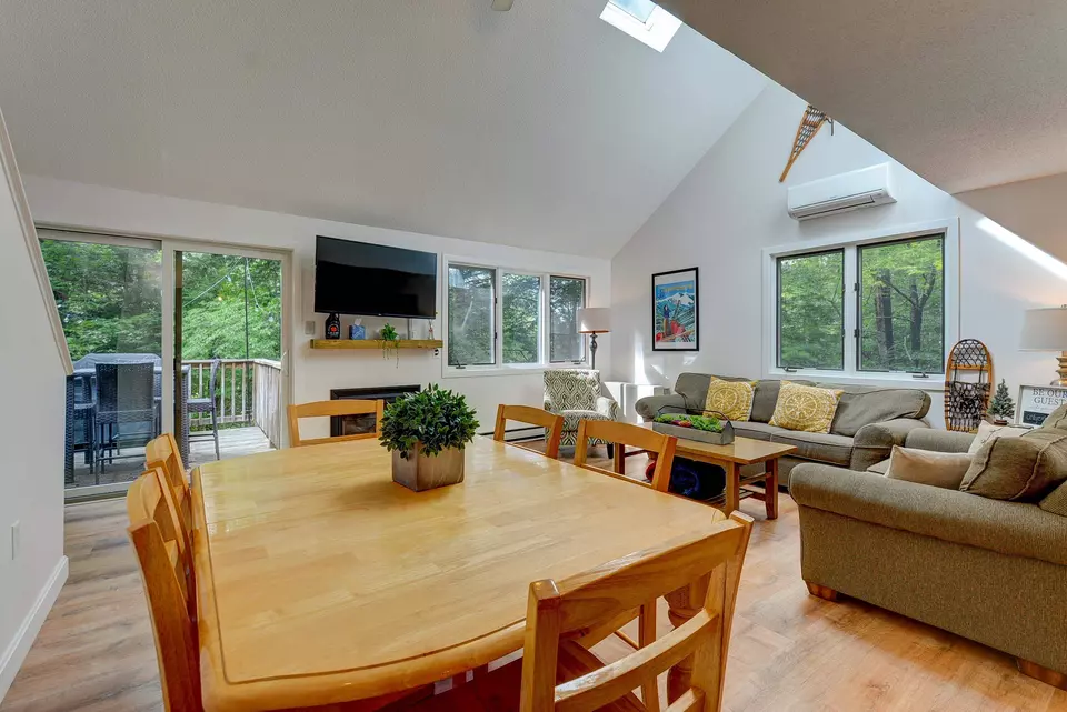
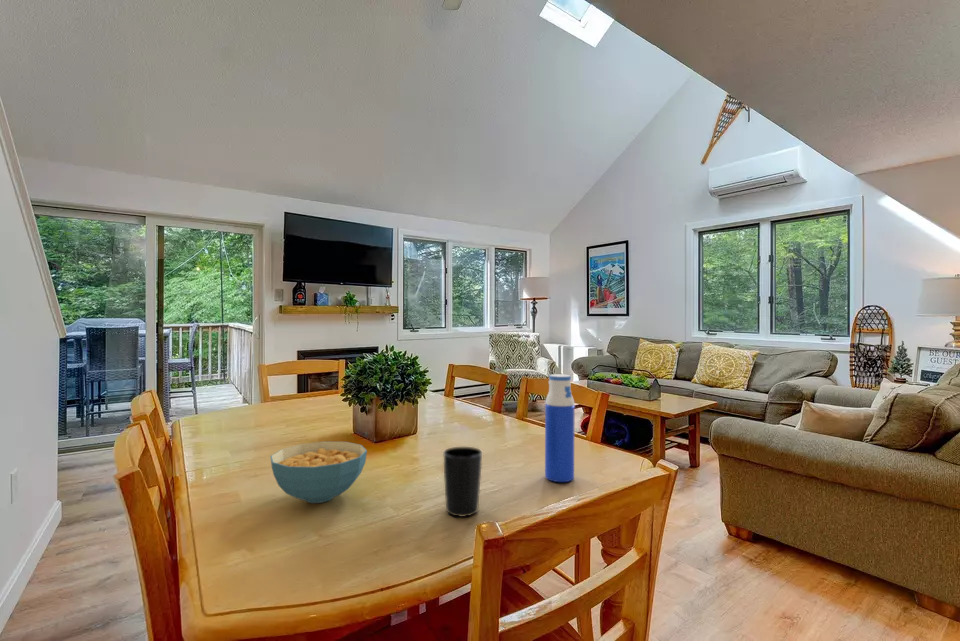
+ cup (462, 481)
+ cereal bowl (319, 475)
+ water bottle (559, 426)
